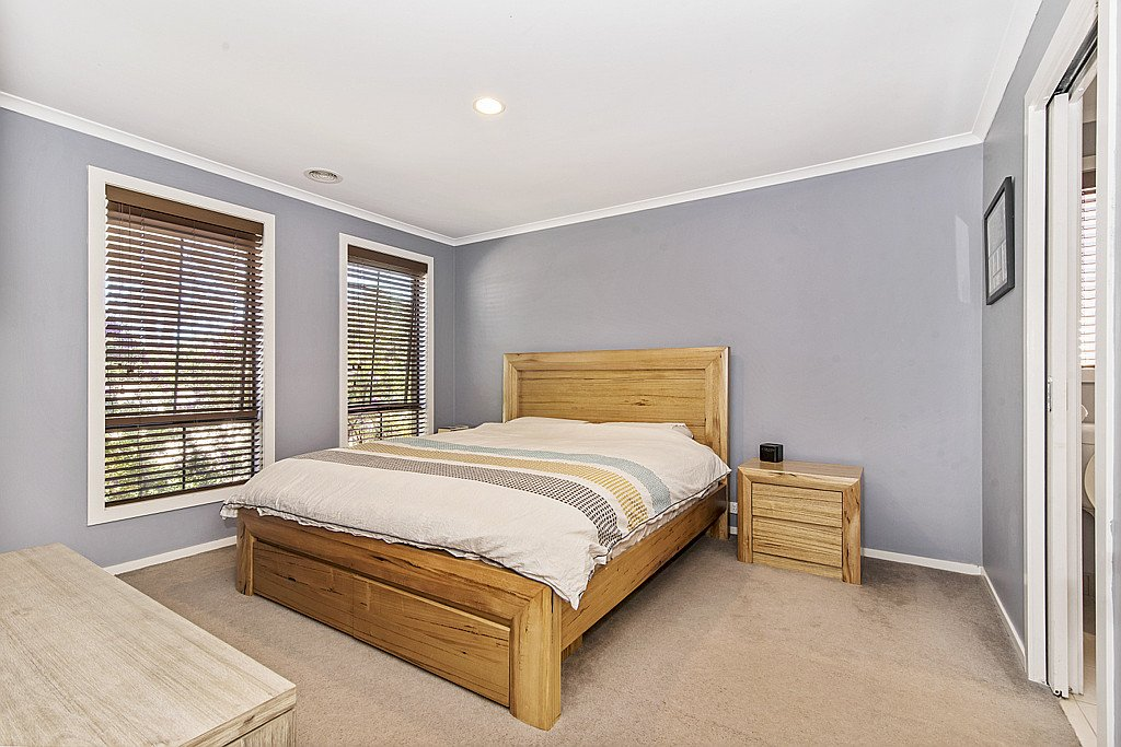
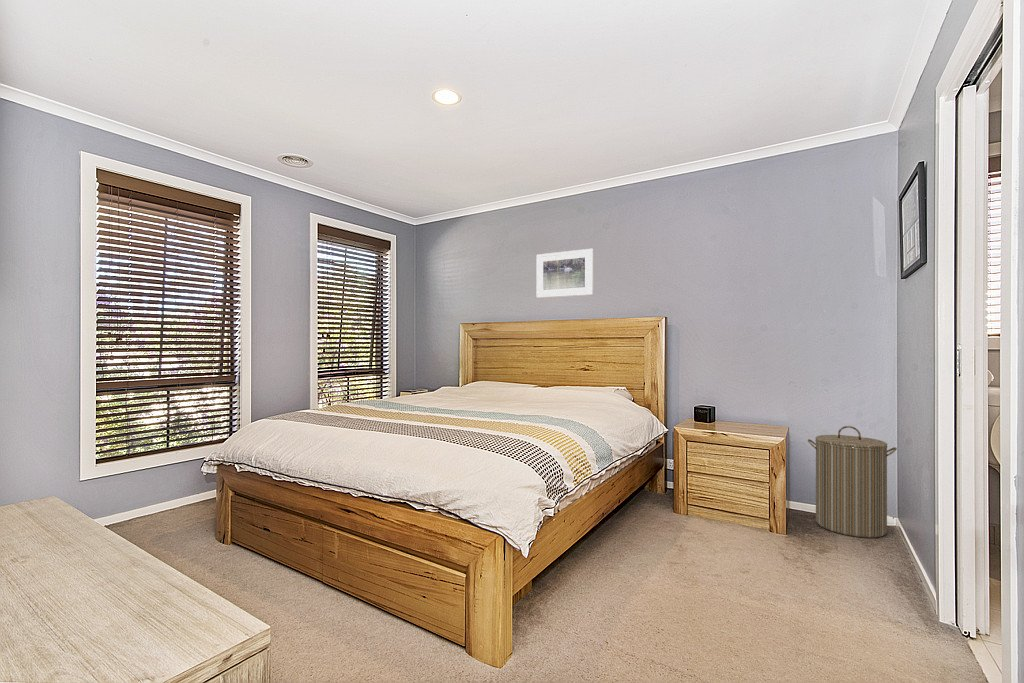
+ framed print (563, 274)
+ laundry hamper (850, 476)
